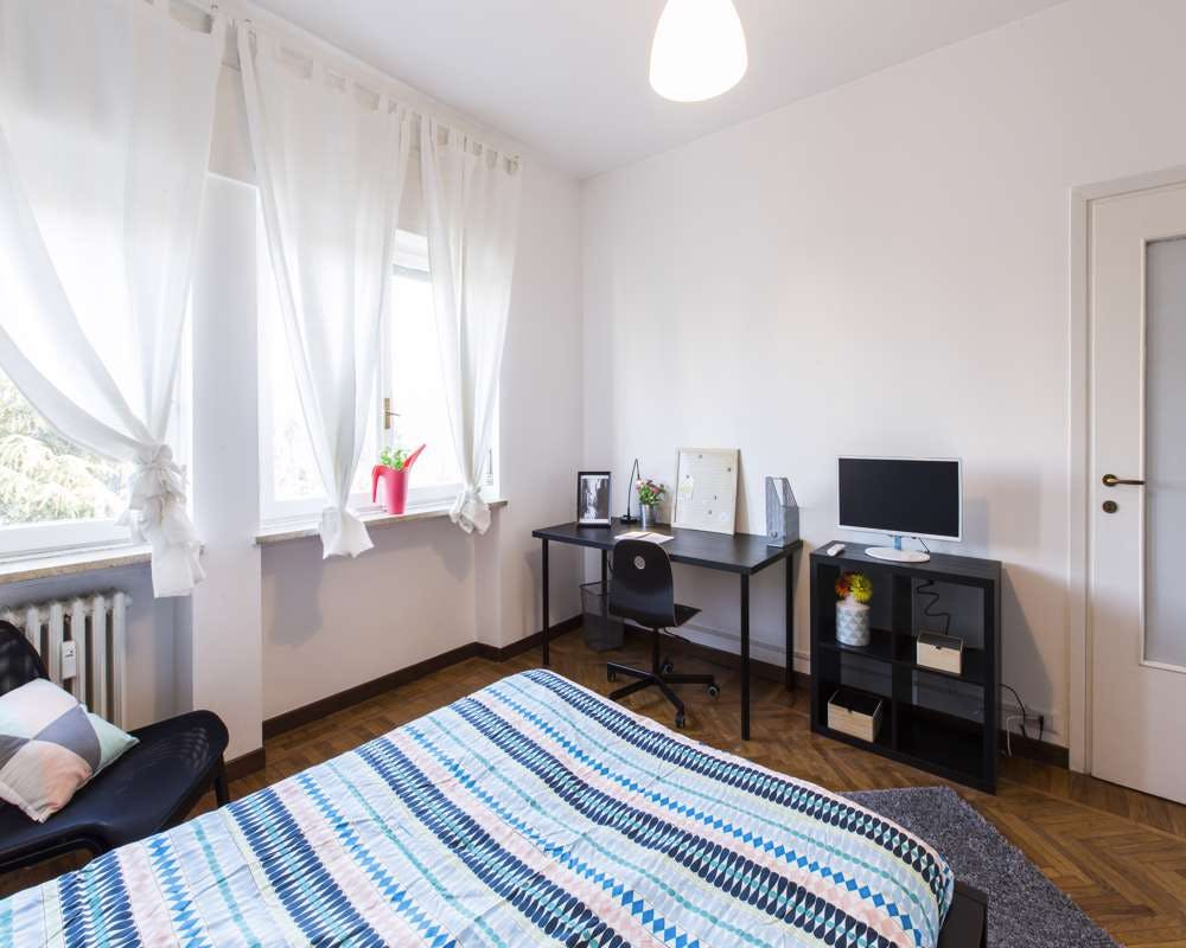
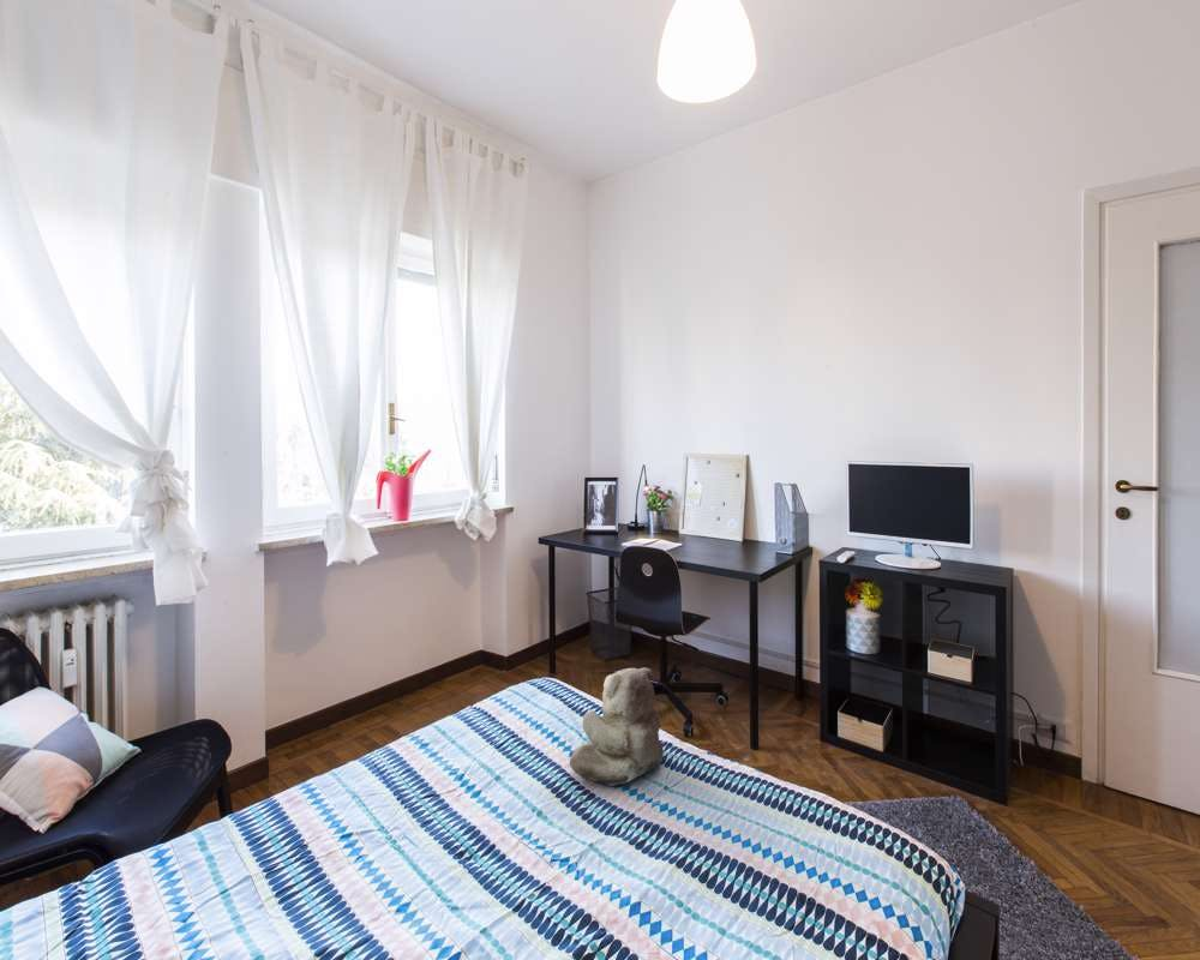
+ teddy bear (617, 714)
